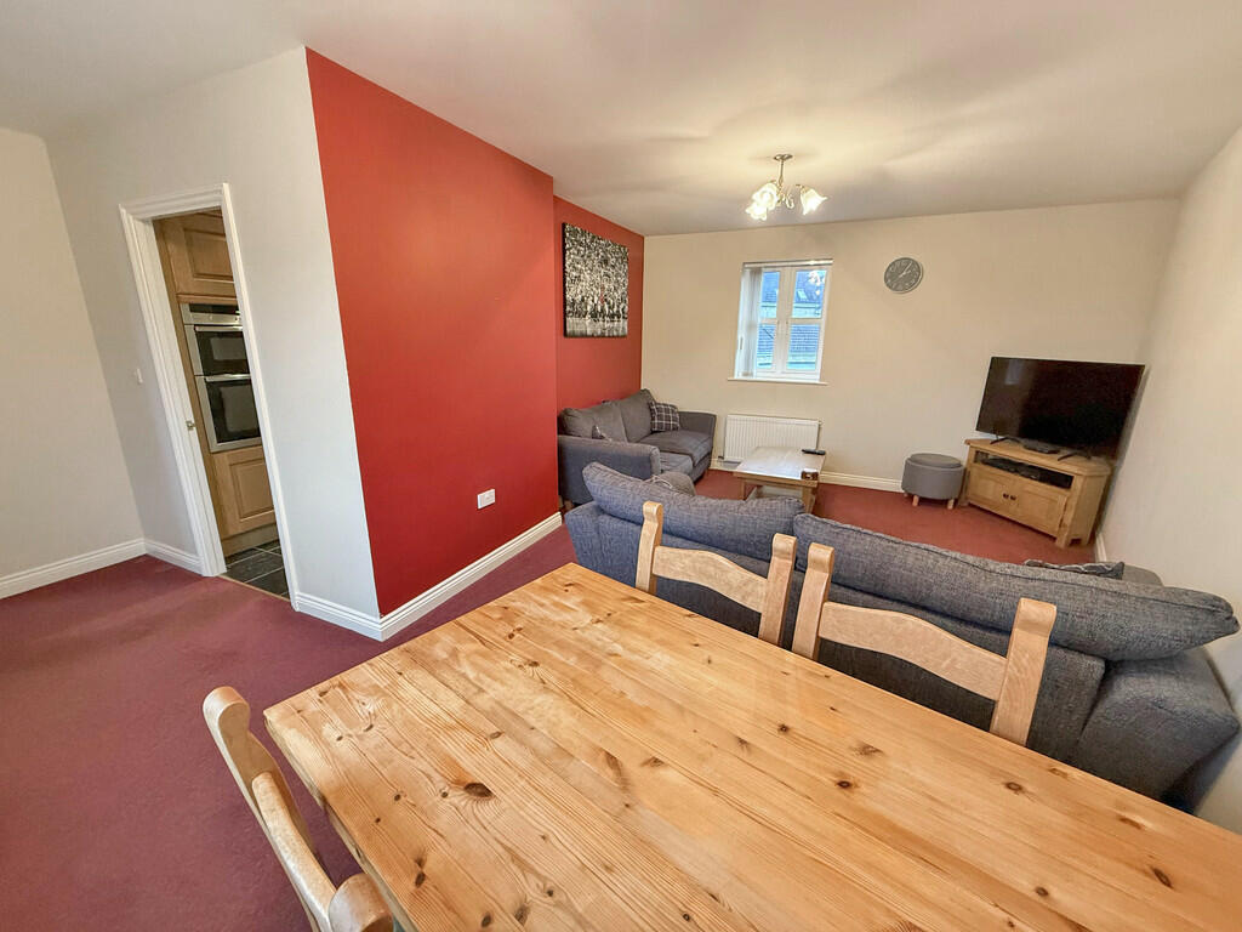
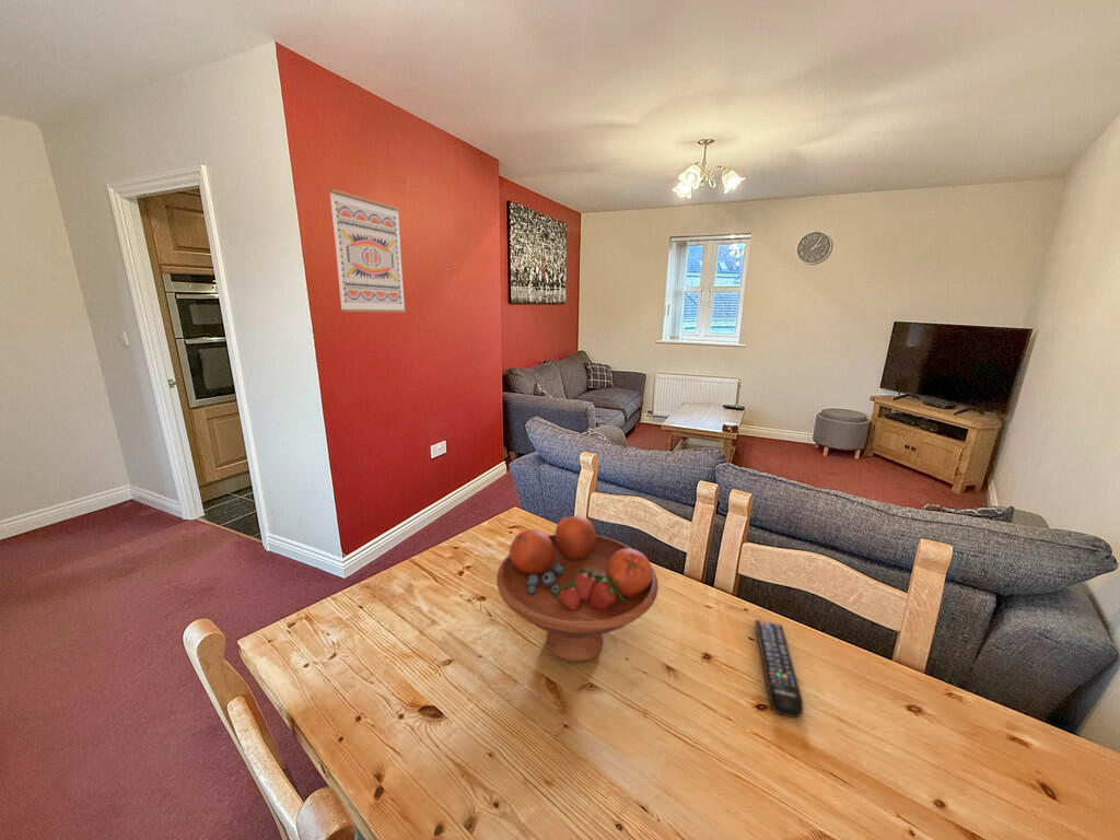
+ remote control (775, 660)
+ wall art (371, 257)
+ fruit bowl (575, 594)
